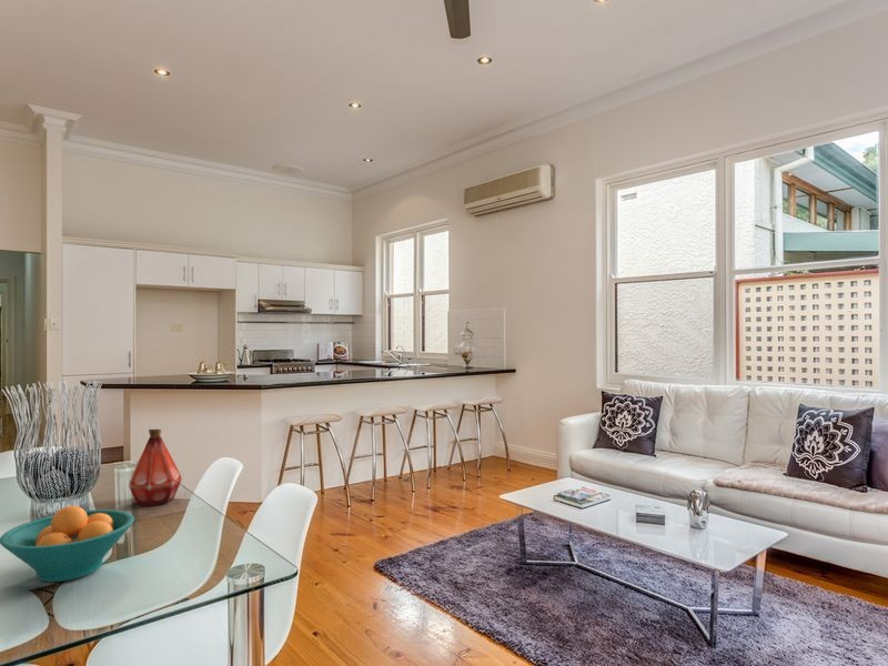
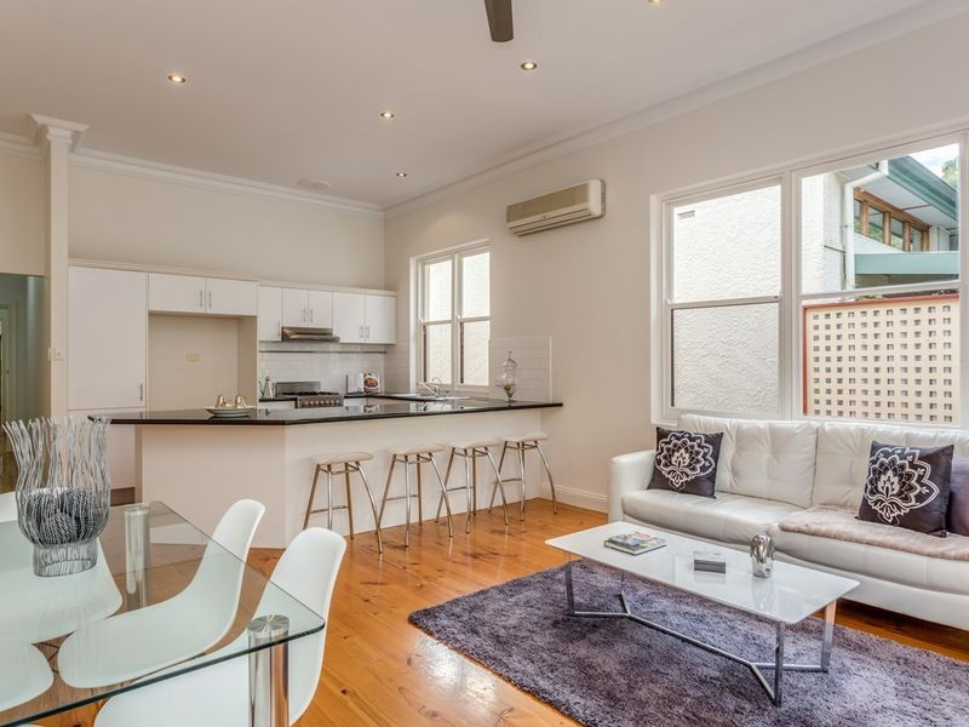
- fruit bowl (70, 538)
- bottle (153, 464)
